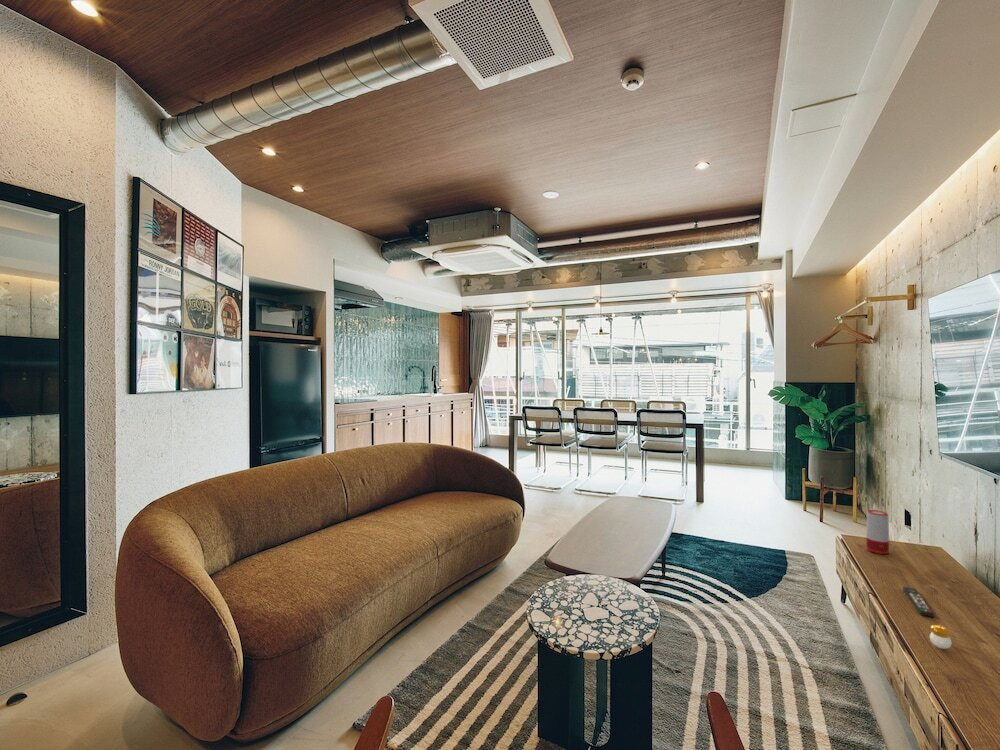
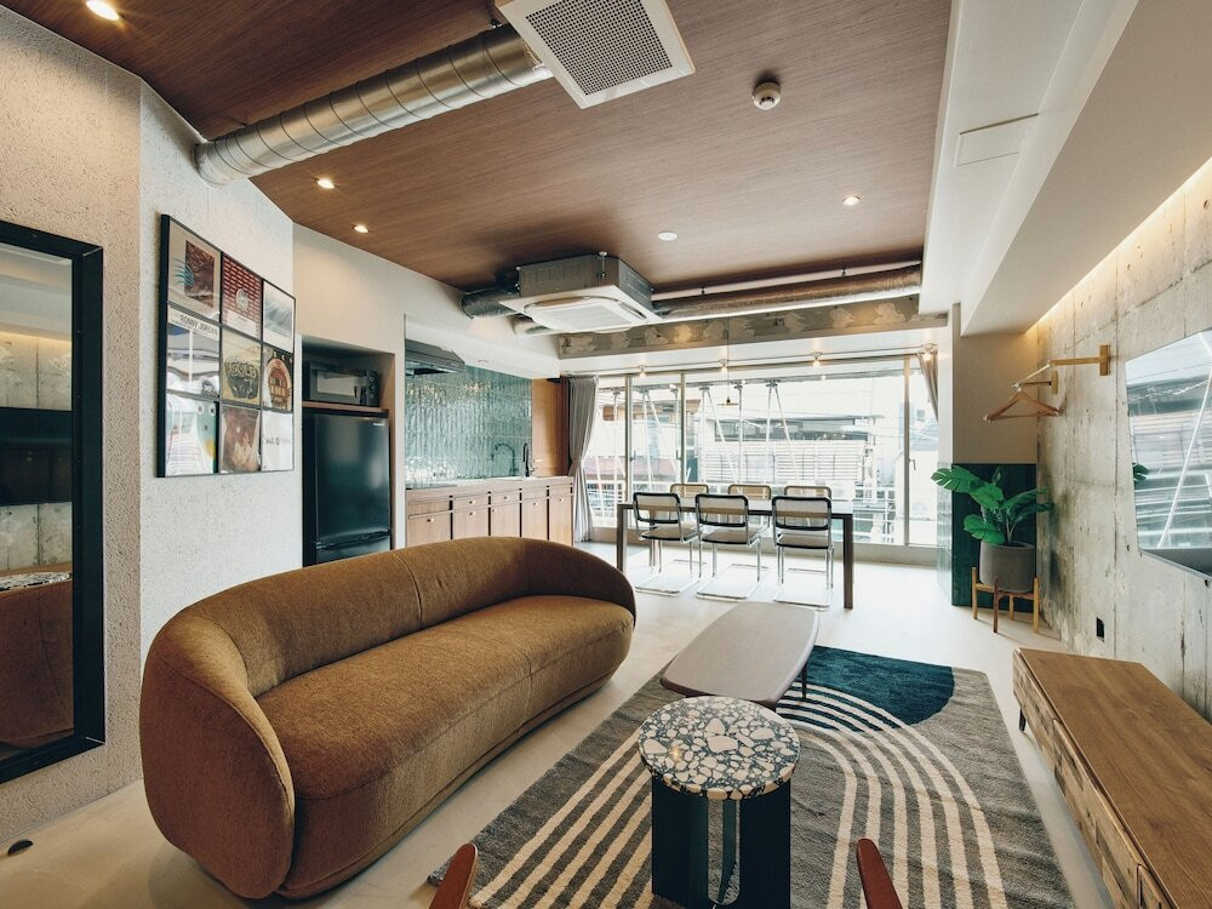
- remote control (917, 600)
- speaker (877, 531)
- candle (940, 635)
